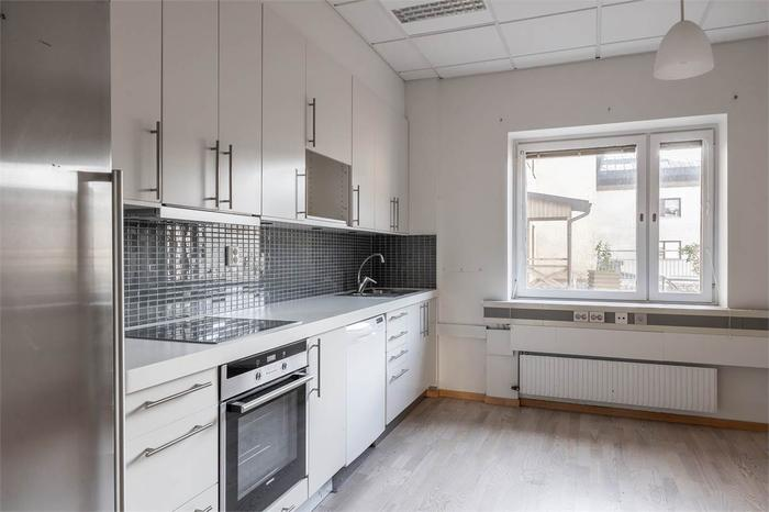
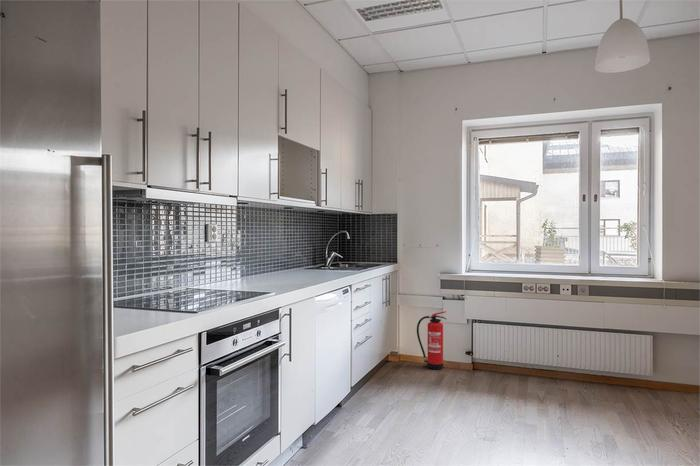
+ fire extinguisher (431, 338)
